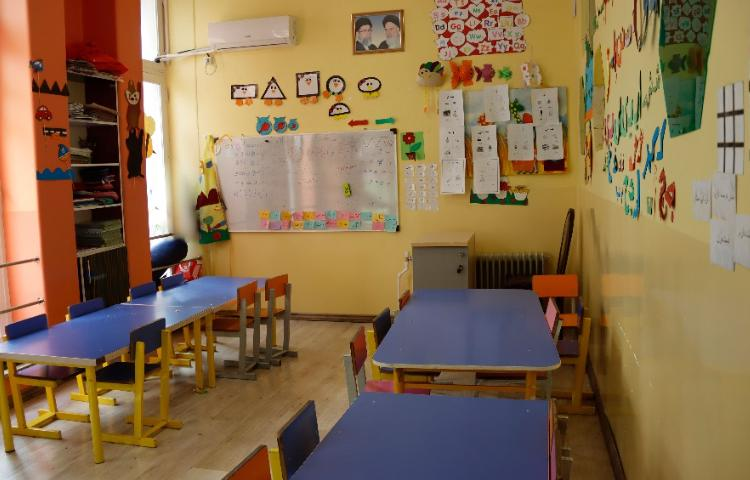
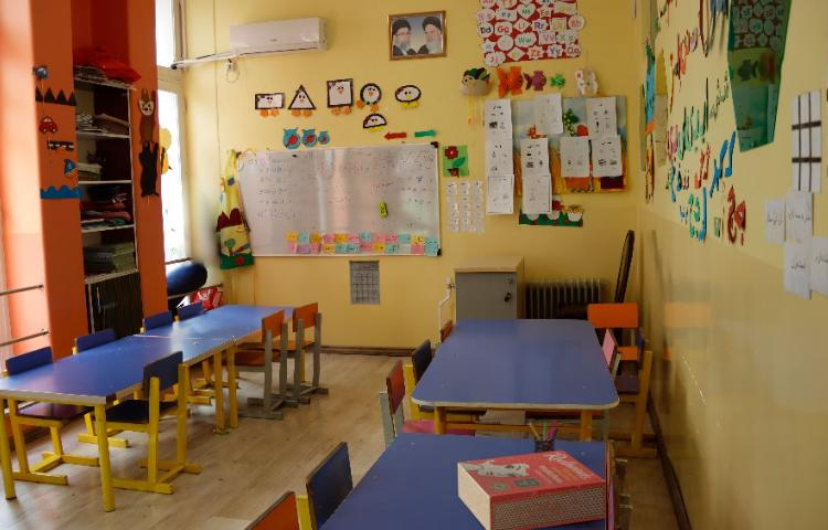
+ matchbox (529, 488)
+ calendar (364, 276)
+ pen holder (545, 439)
